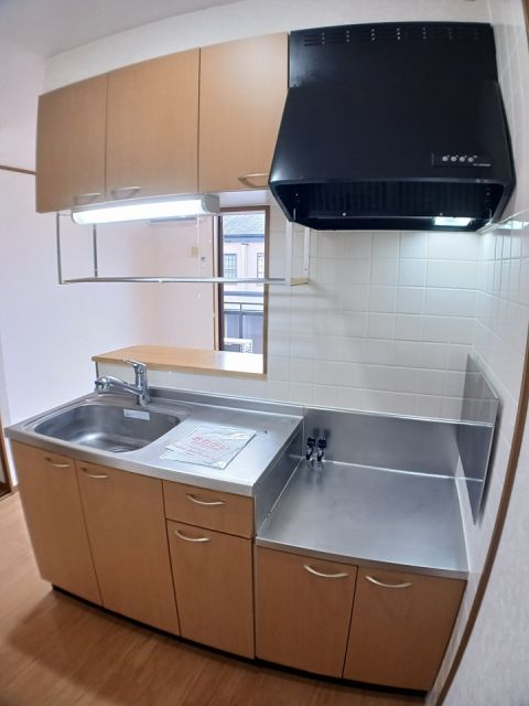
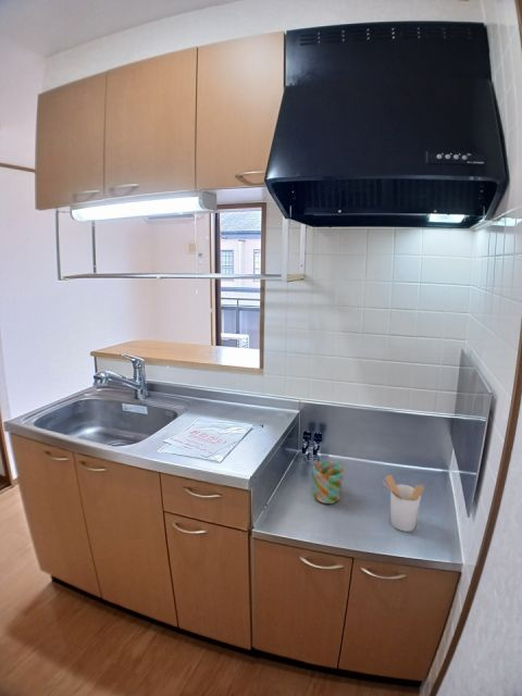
+ mug (327, 480)
+ utensil holder (399, 502)
